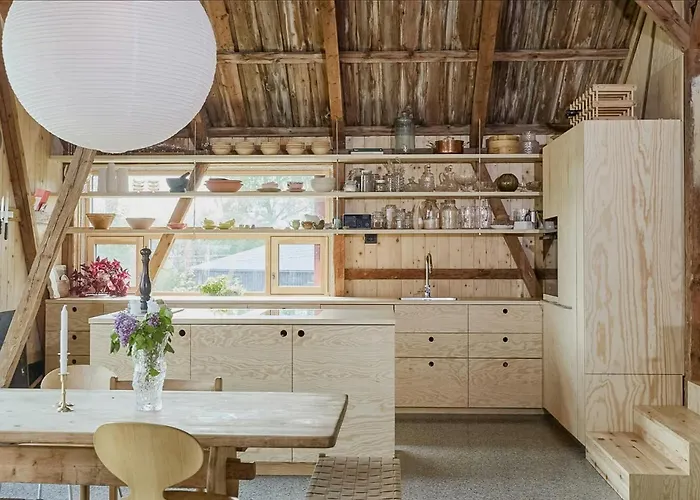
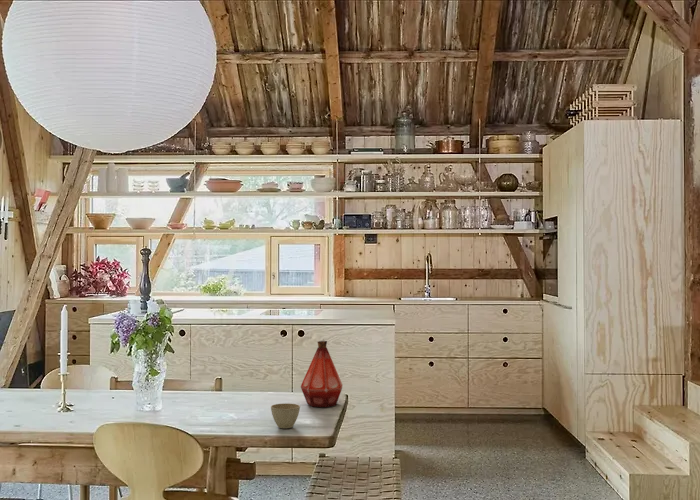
+ bottle (323, 372)
+ flower pot (285, 416)
